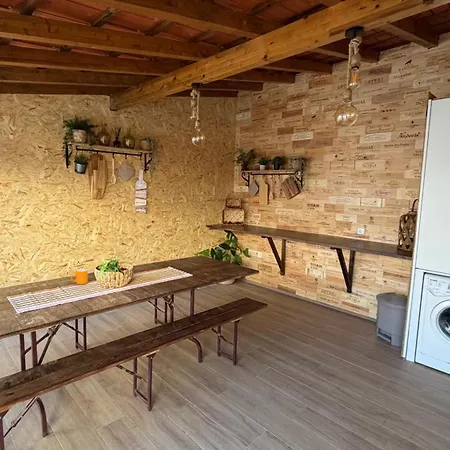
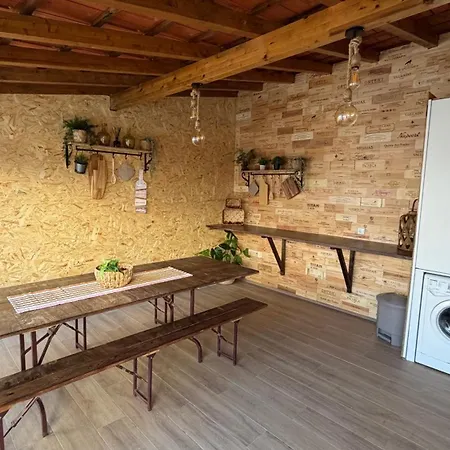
- mug (79, 277)
